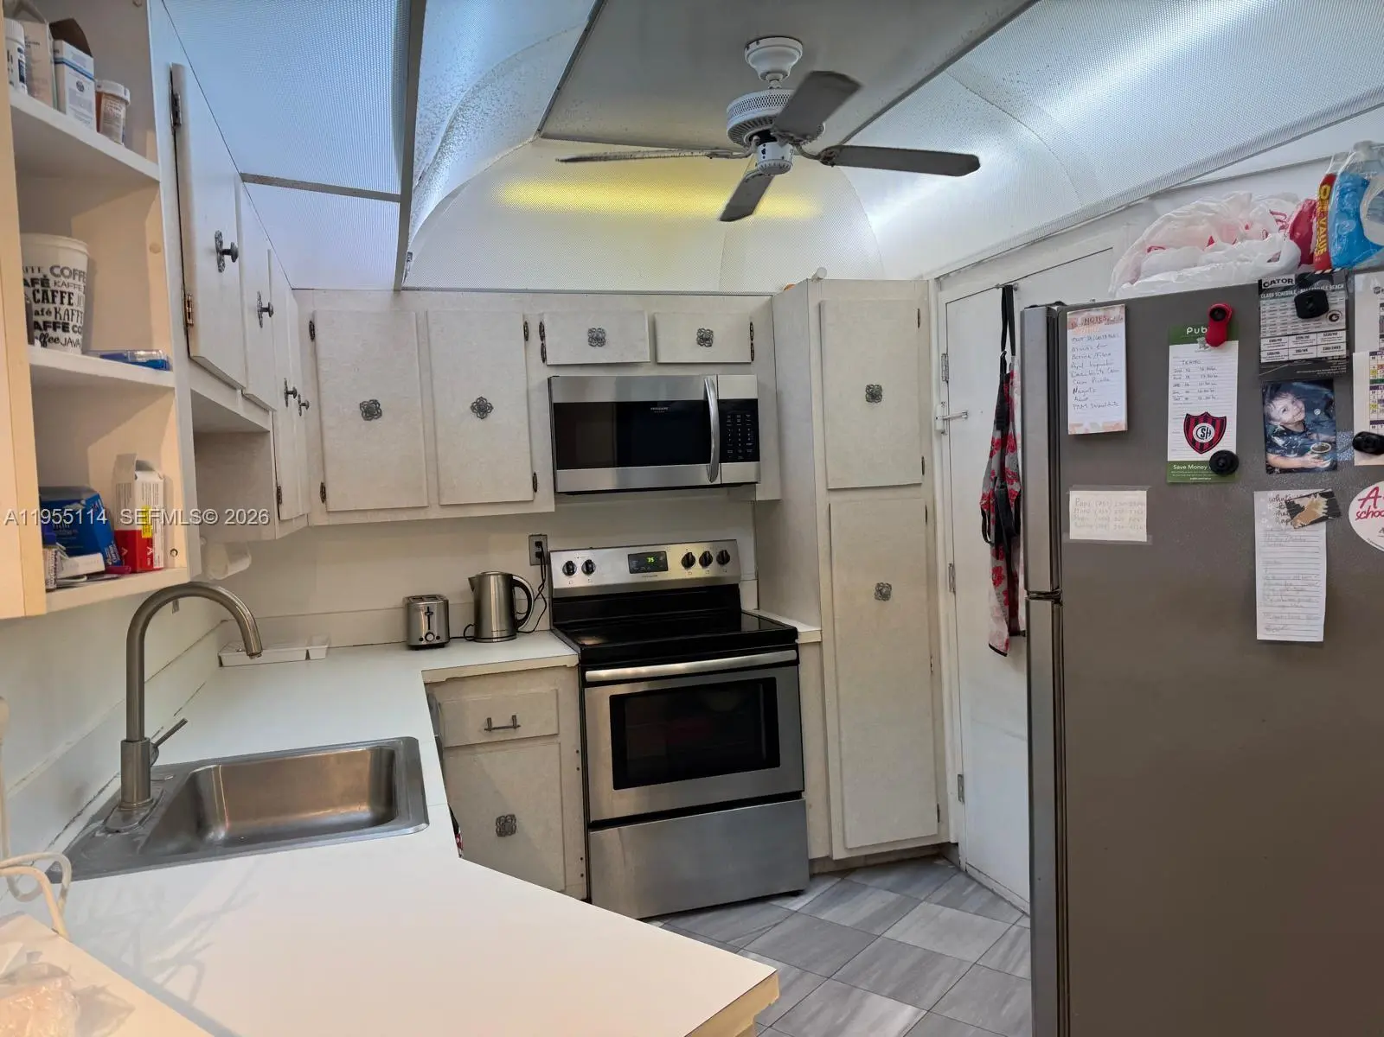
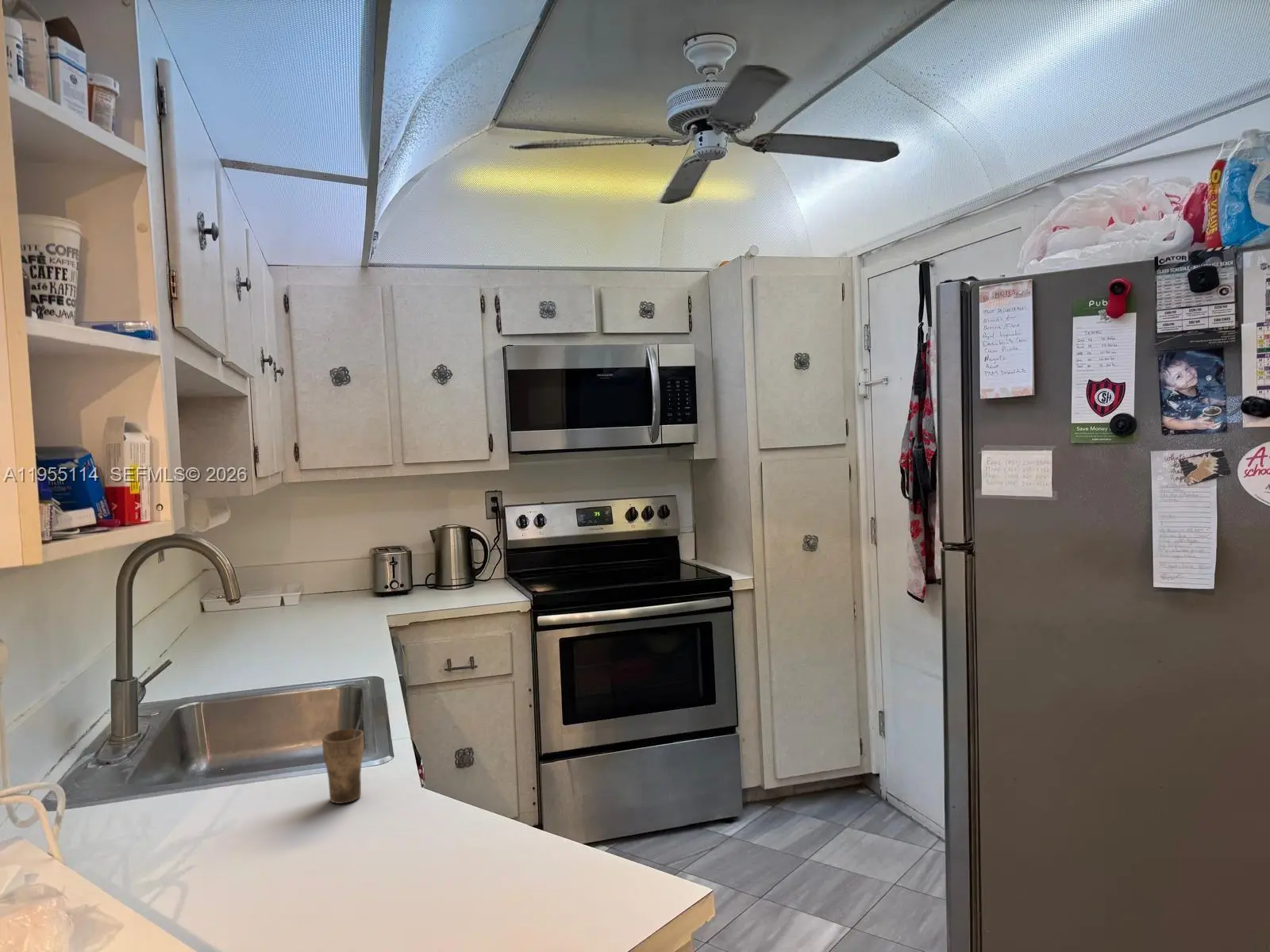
+ cup (344, 758)
